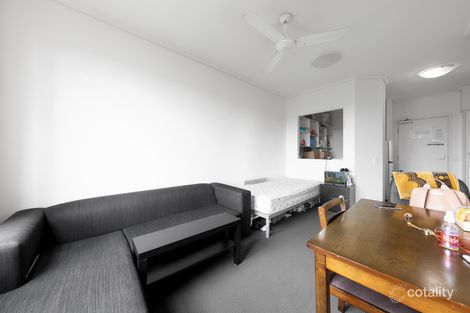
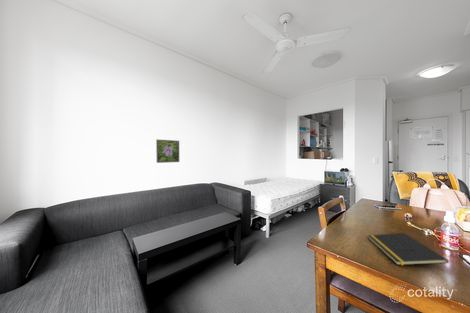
+ notepad (401, 247)
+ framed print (168, 151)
